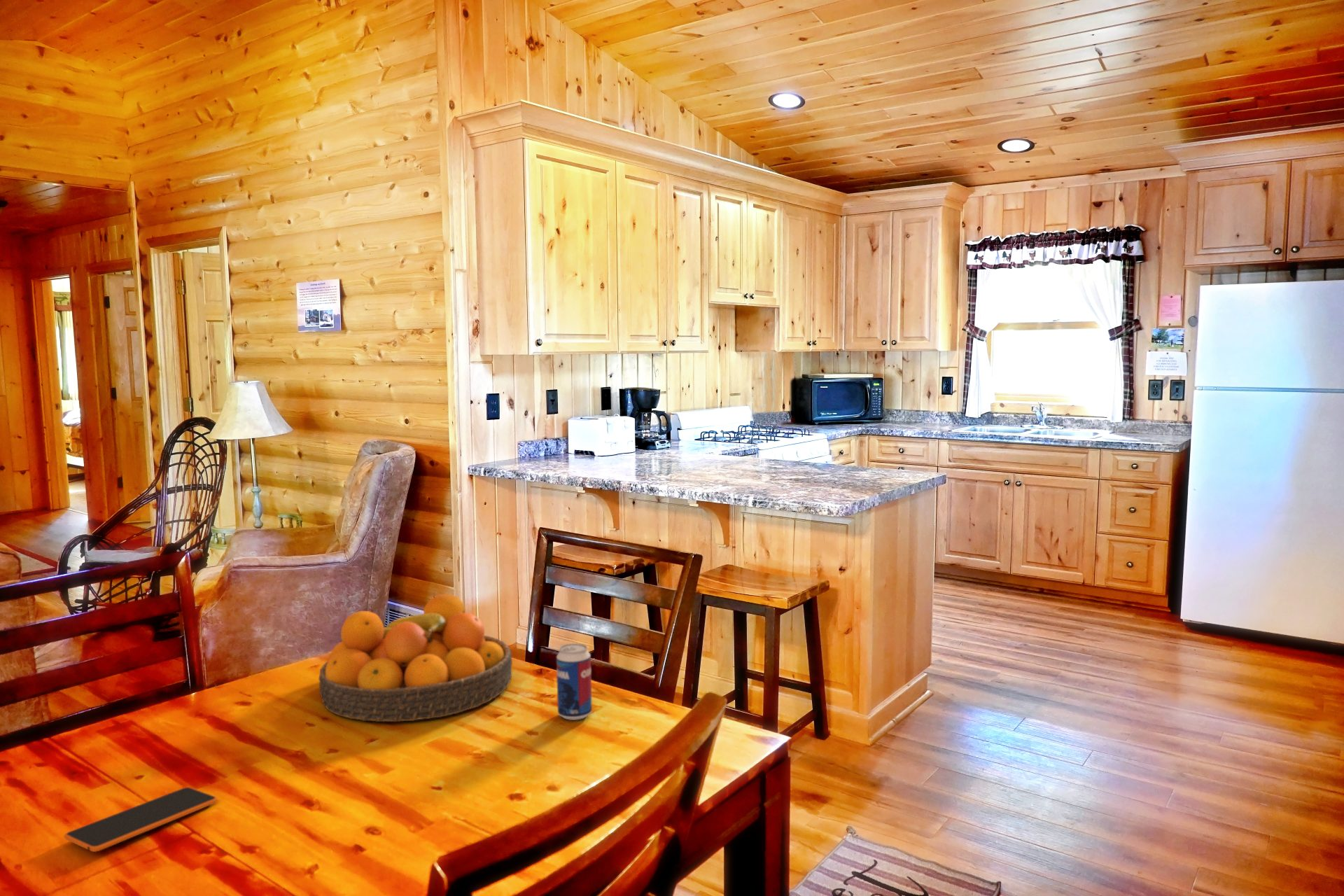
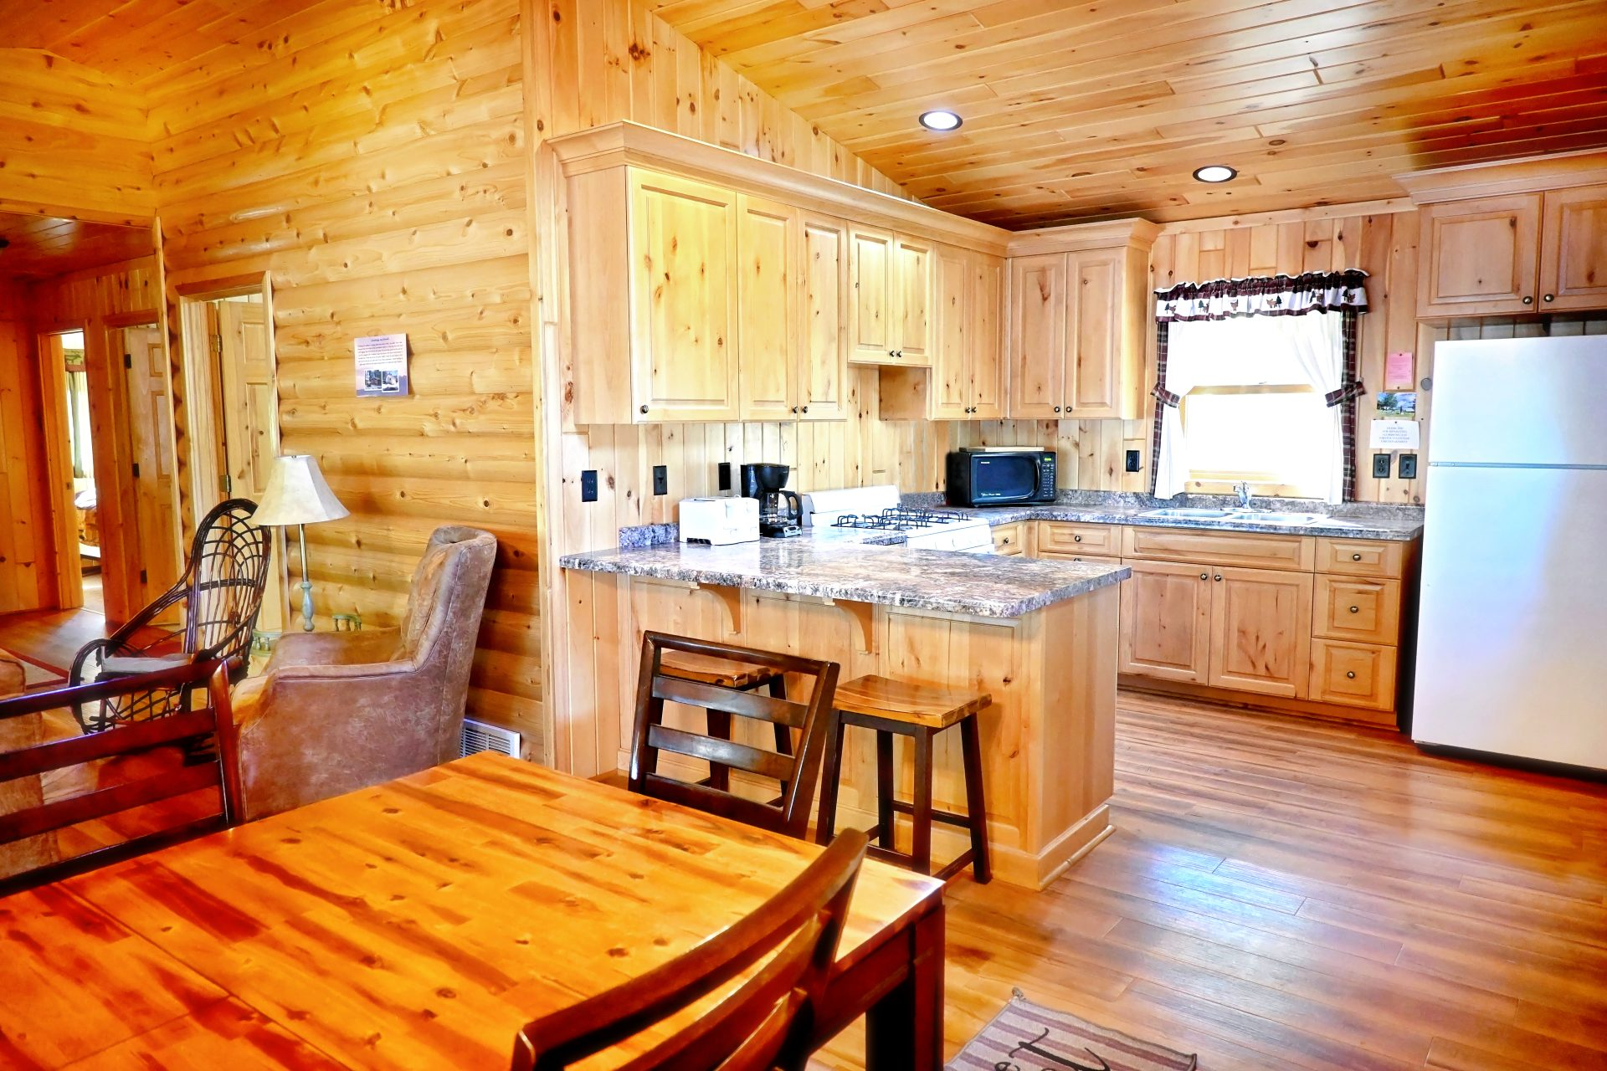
- fruit bowl (416, 646)
- smartphone (144, 817)
- beverage can (574, 681)
